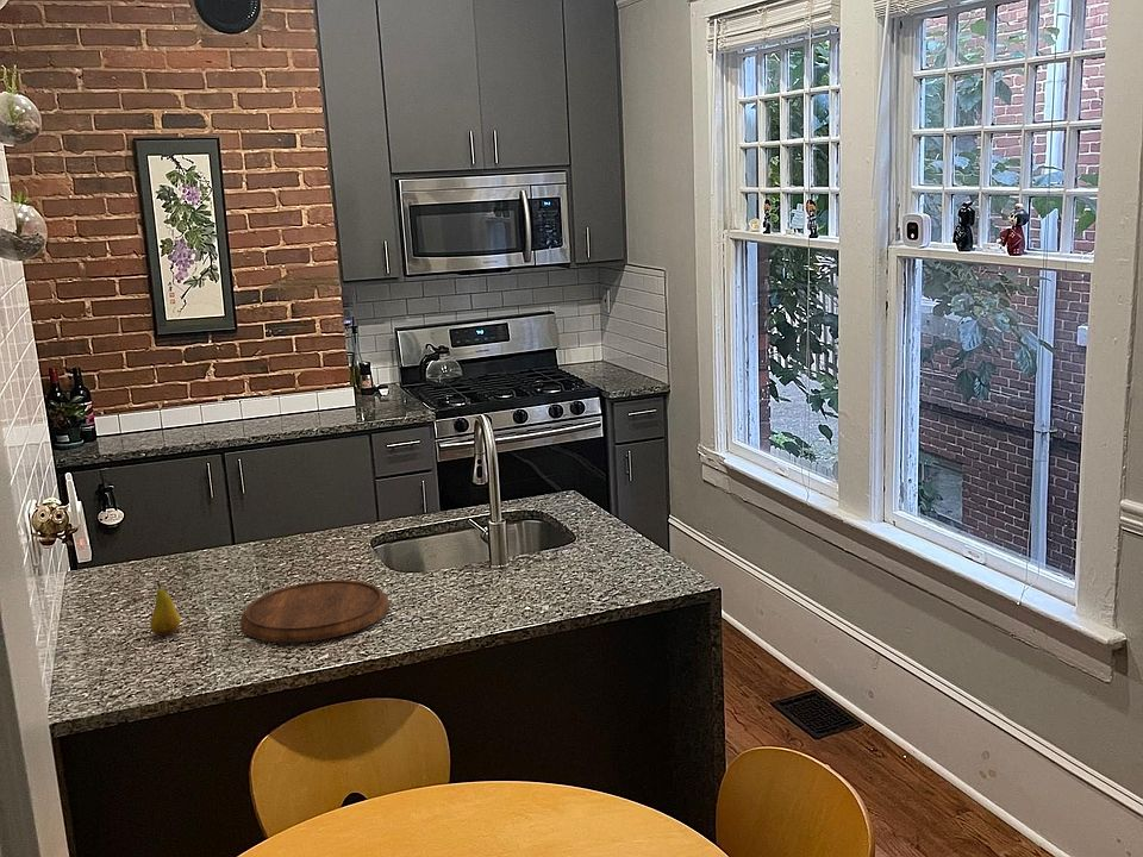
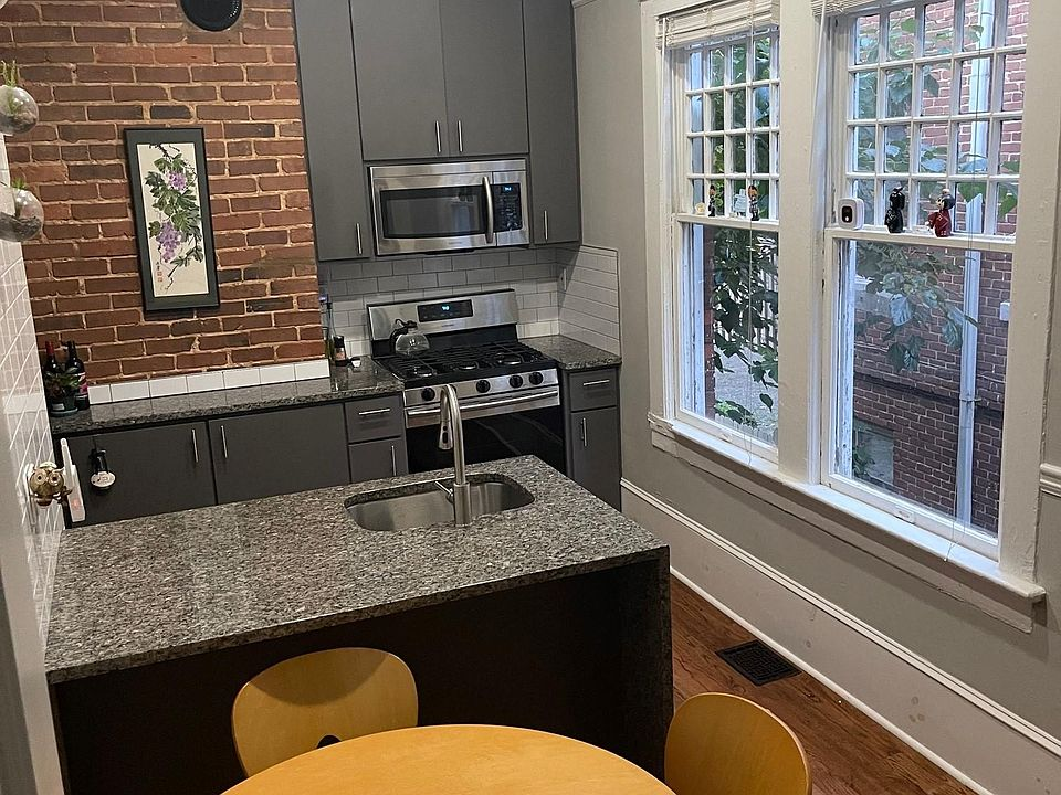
- cutting board (316, 608)
- fruit (163, 606)
